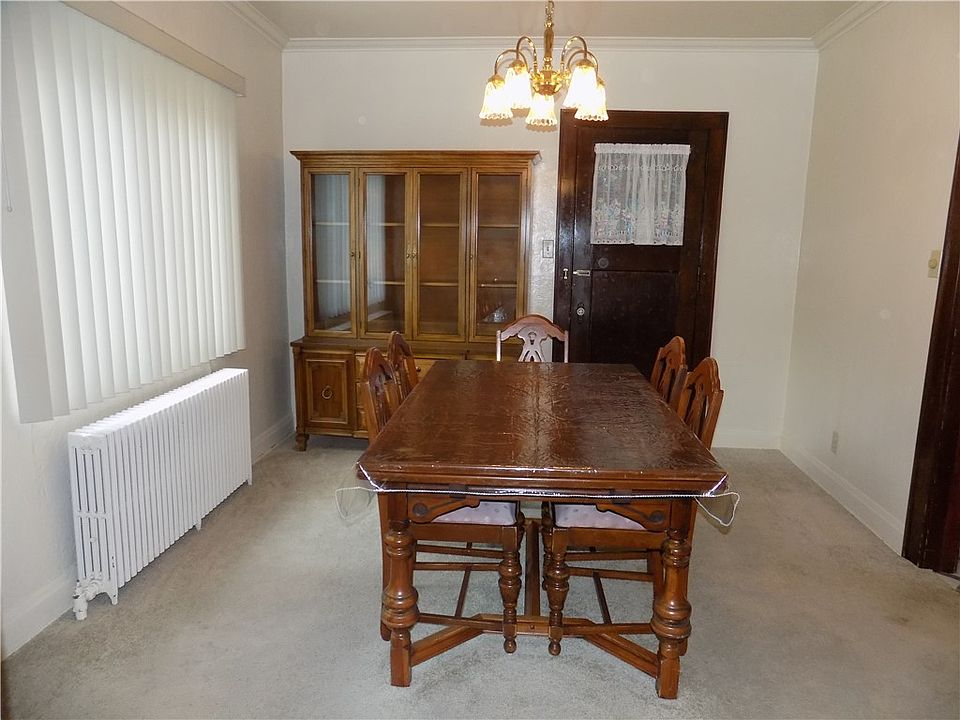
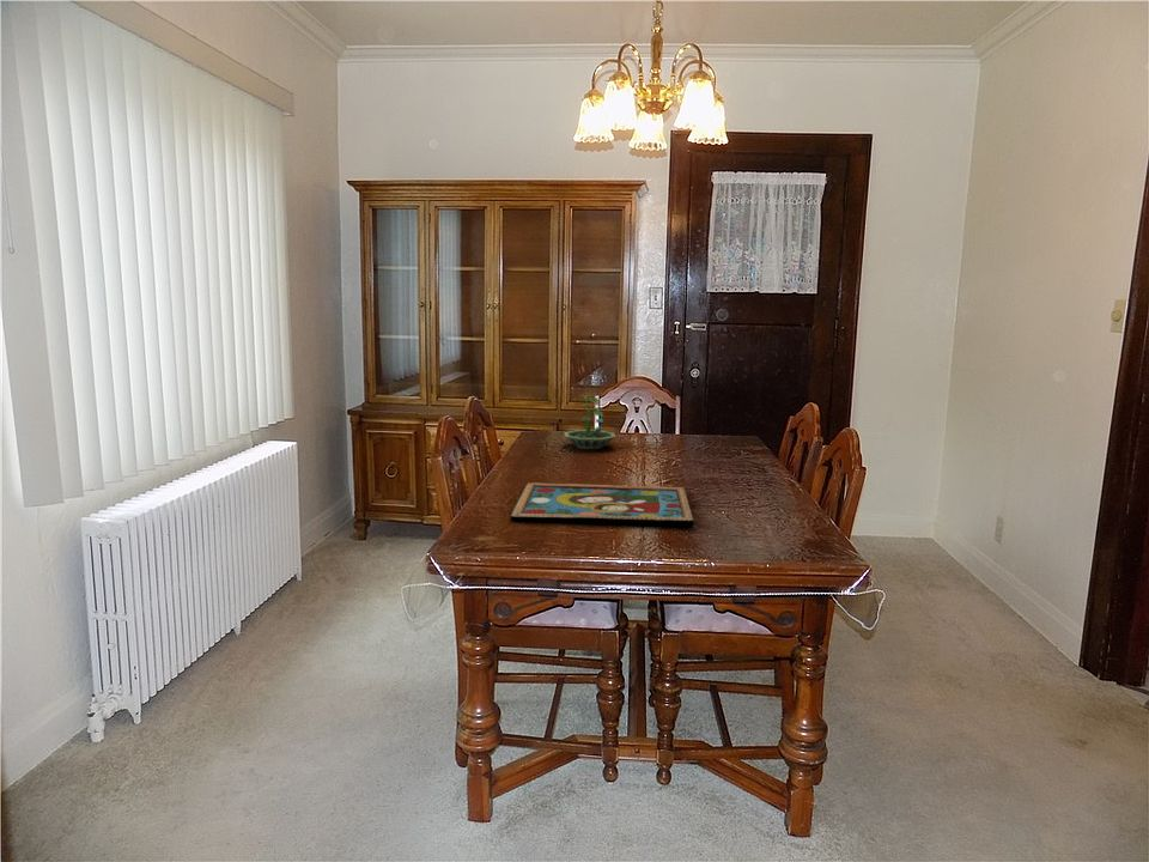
+ framed painting (603, 502)
+ terrarium (588, 405)
